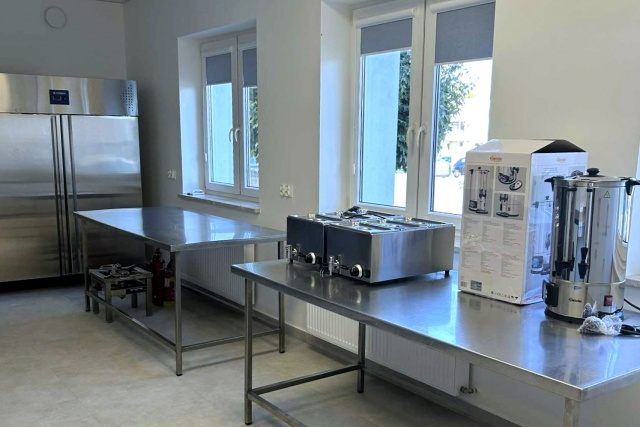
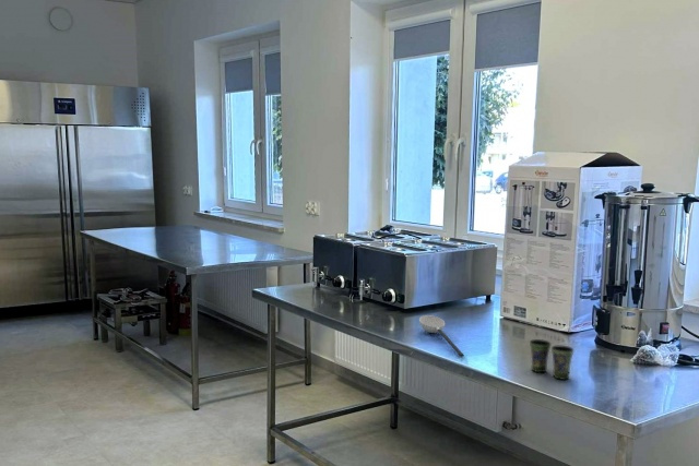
+ cup (553, 358)
+ ladle (442, 334)
